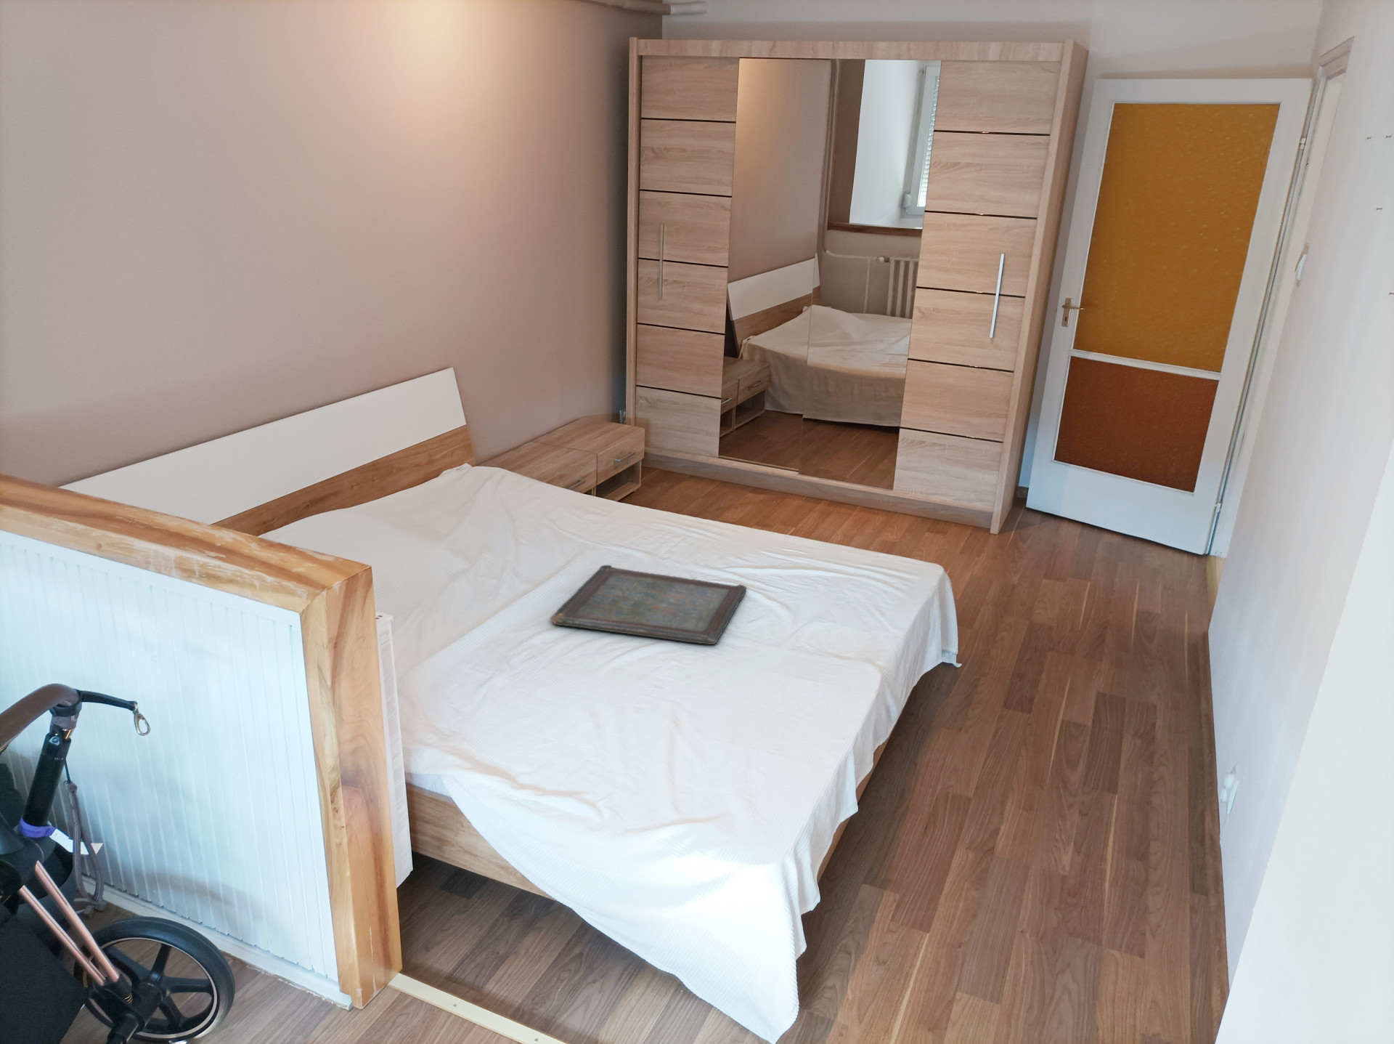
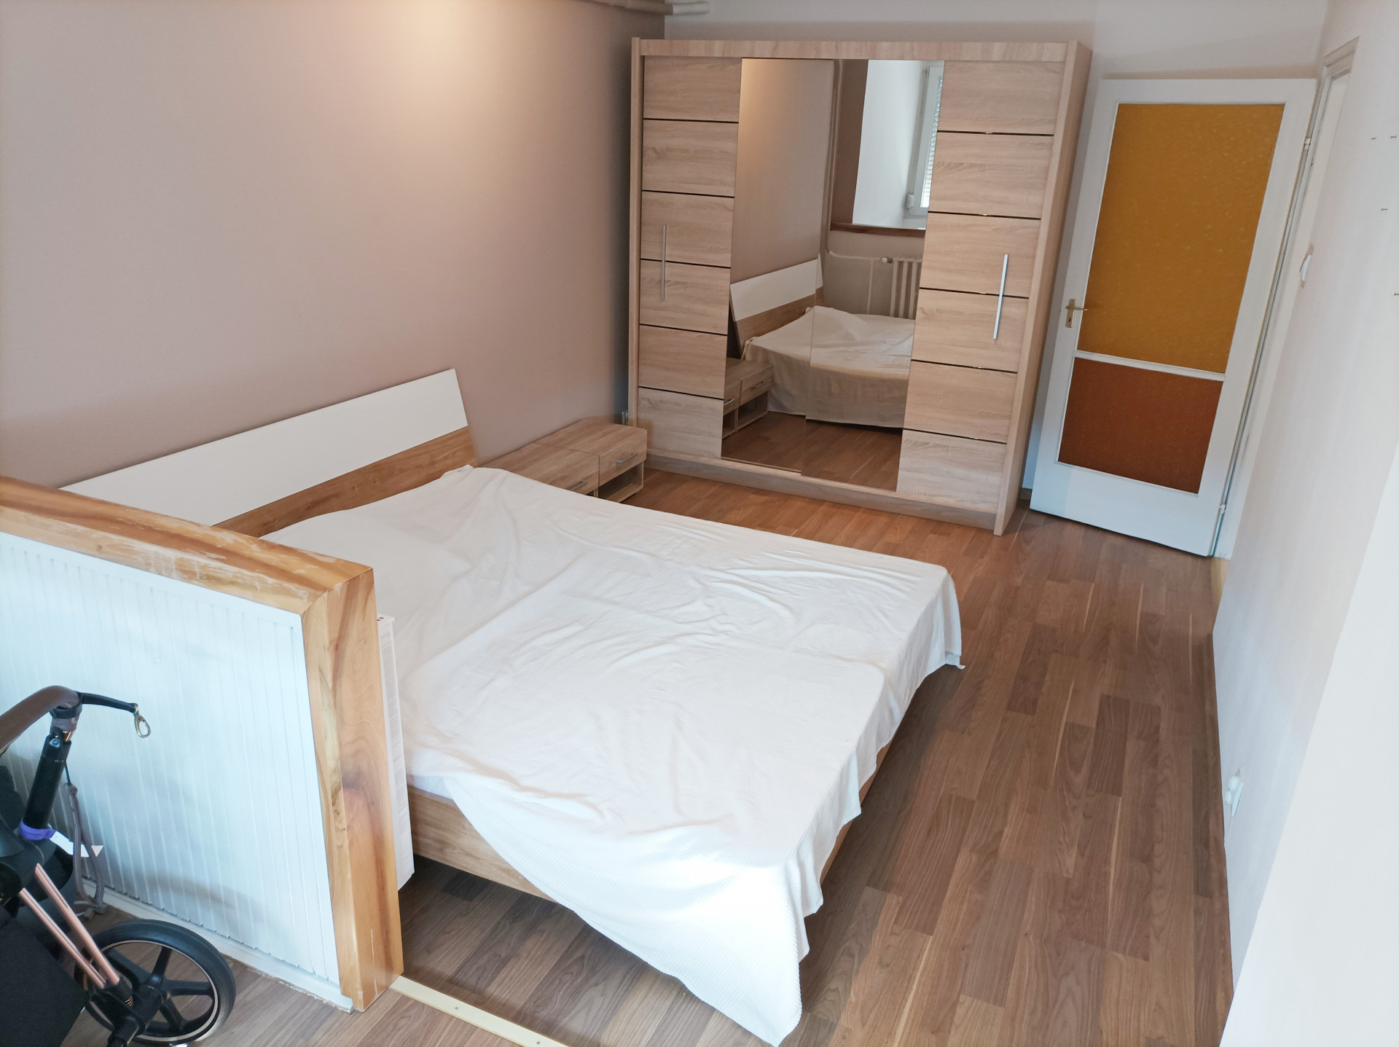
- serving tray (653, 603)
